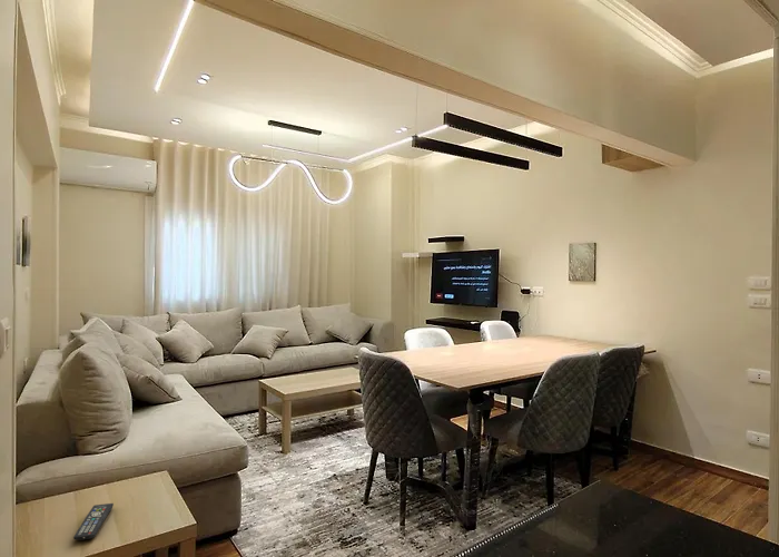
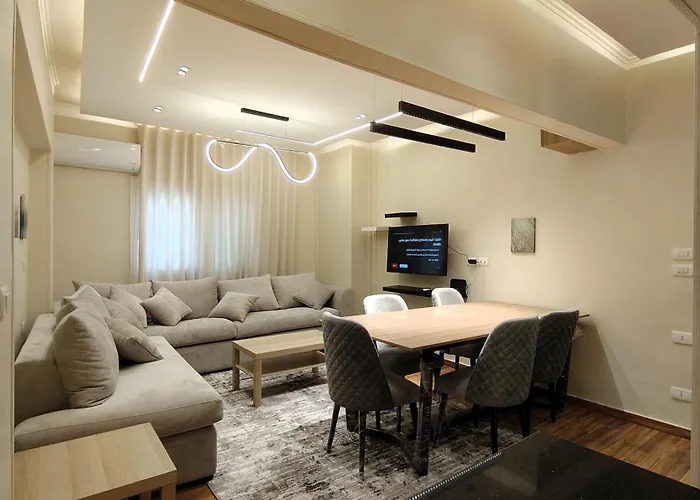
- remote control (95, 519)
